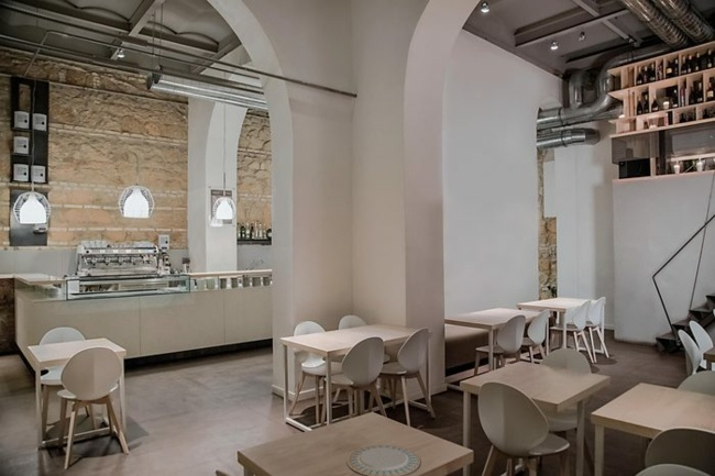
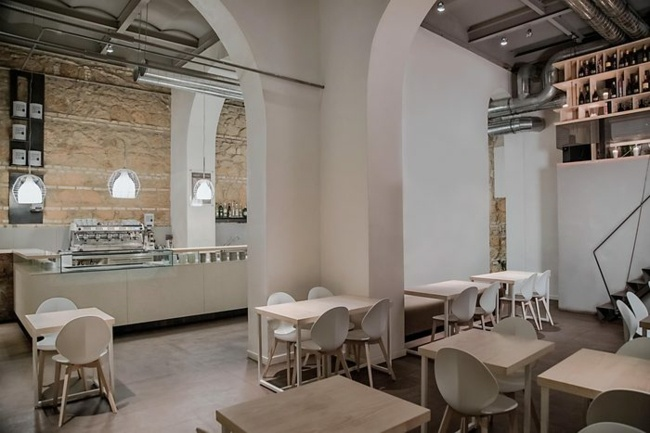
- chinaware (383, 458)
